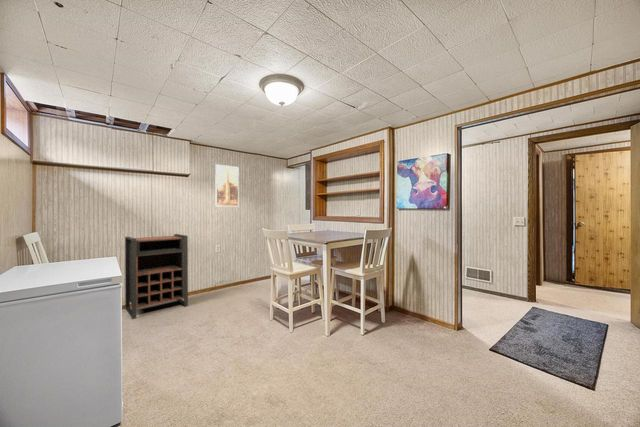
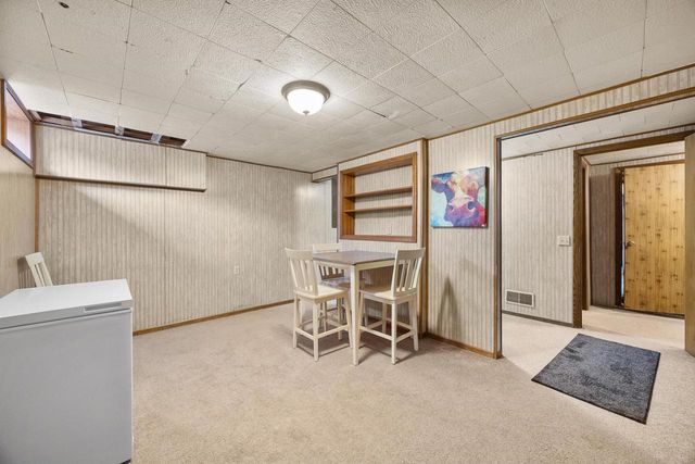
- shelving unit (157, 272)
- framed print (227, 186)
